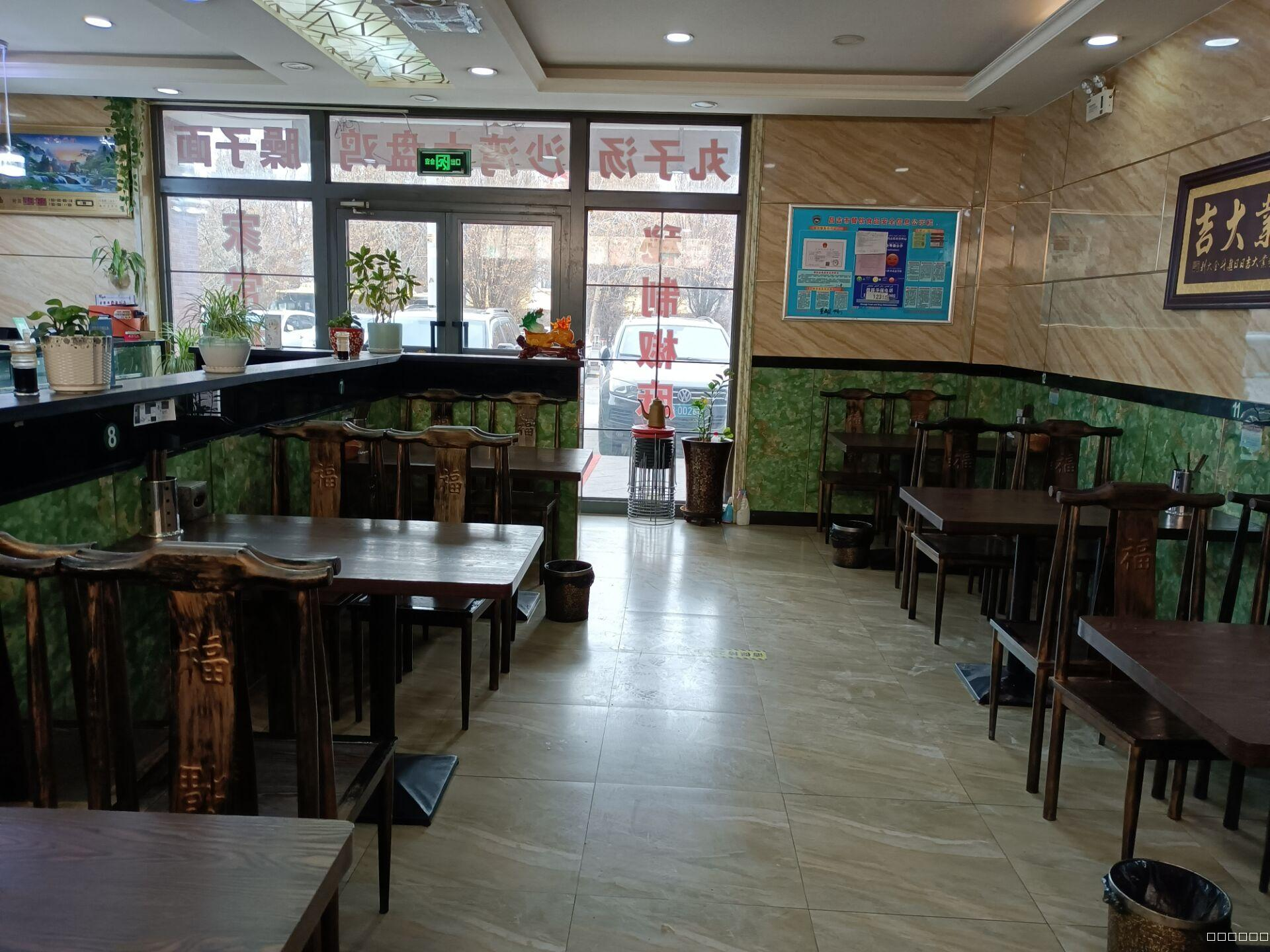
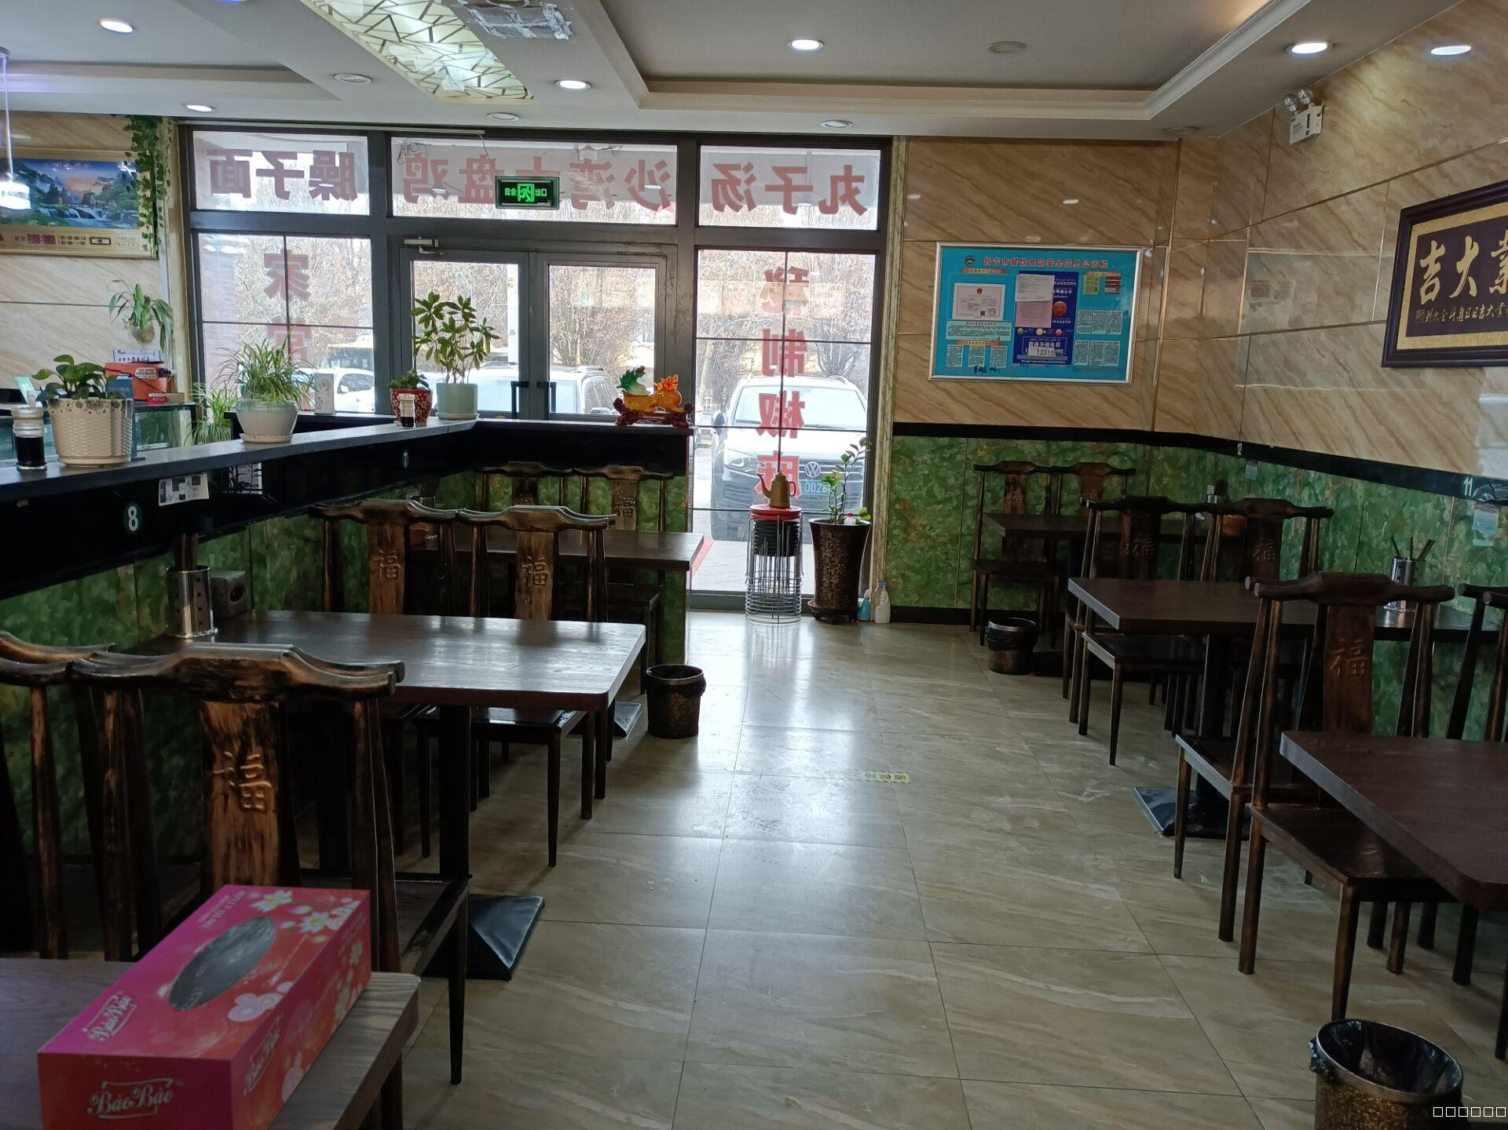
+ tissue box (229, 1009)
